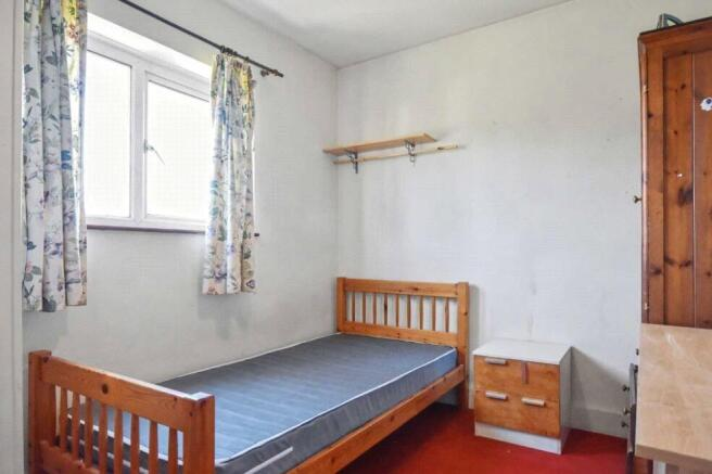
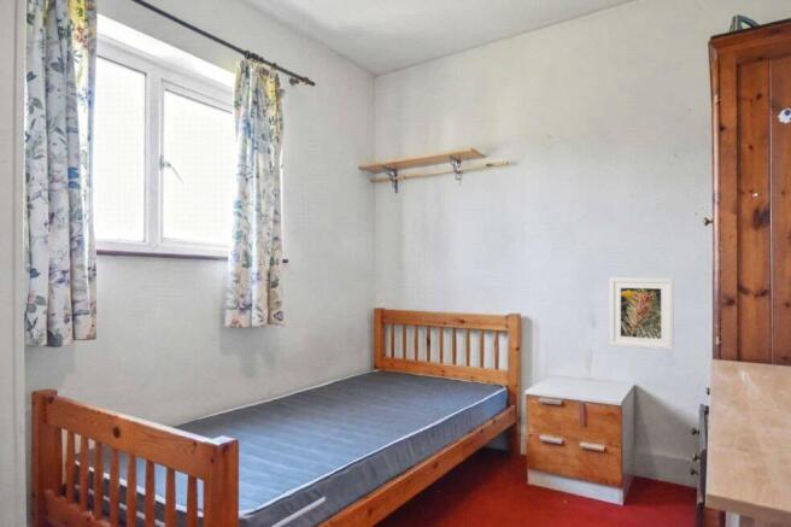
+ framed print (640, 312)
